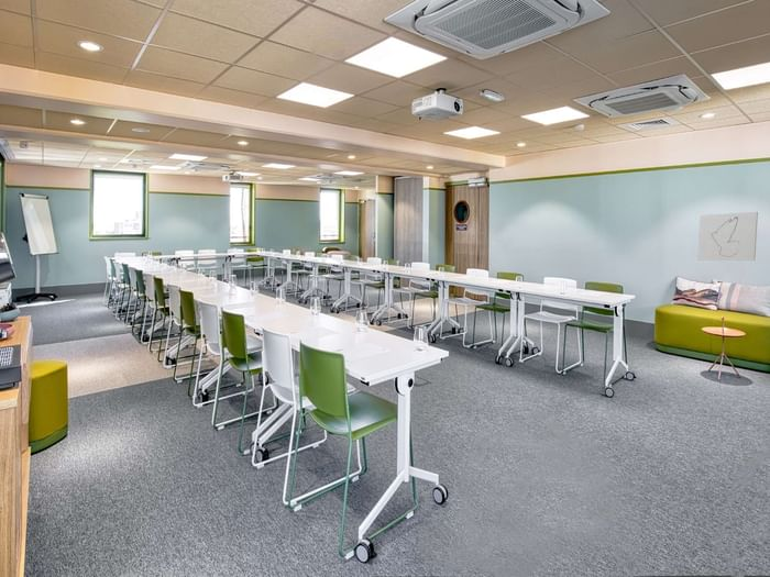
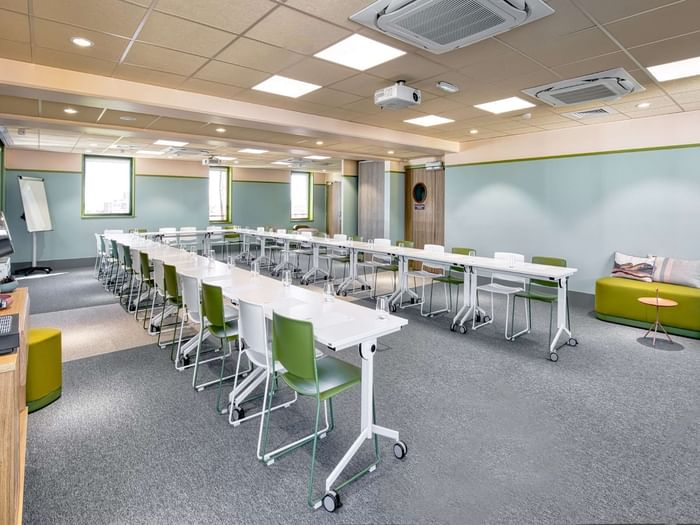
- wall art (726, 236)
